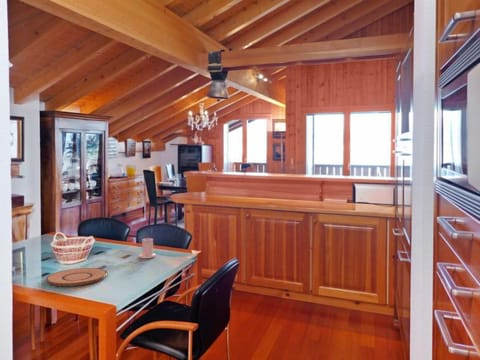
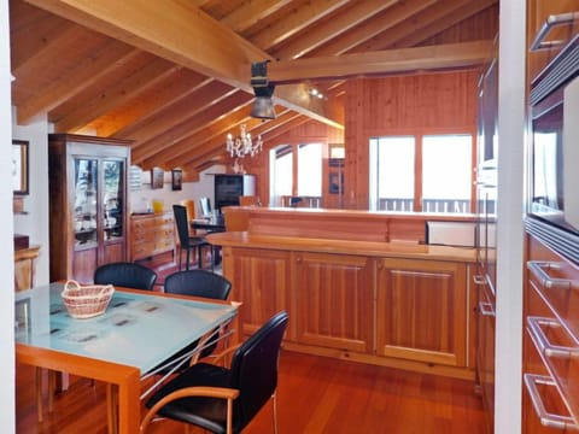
- plate (77, 276)
- candle (147, 246)
